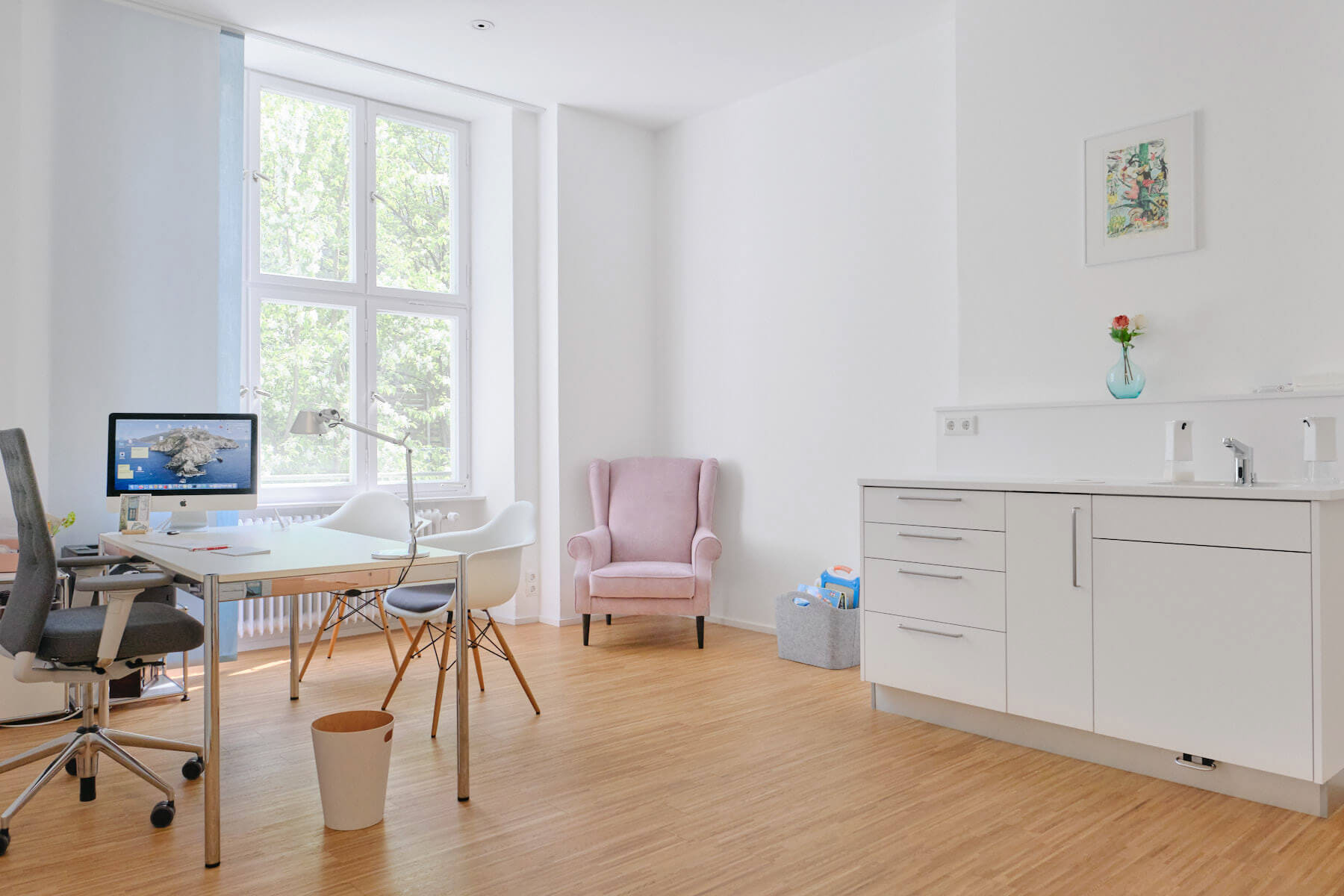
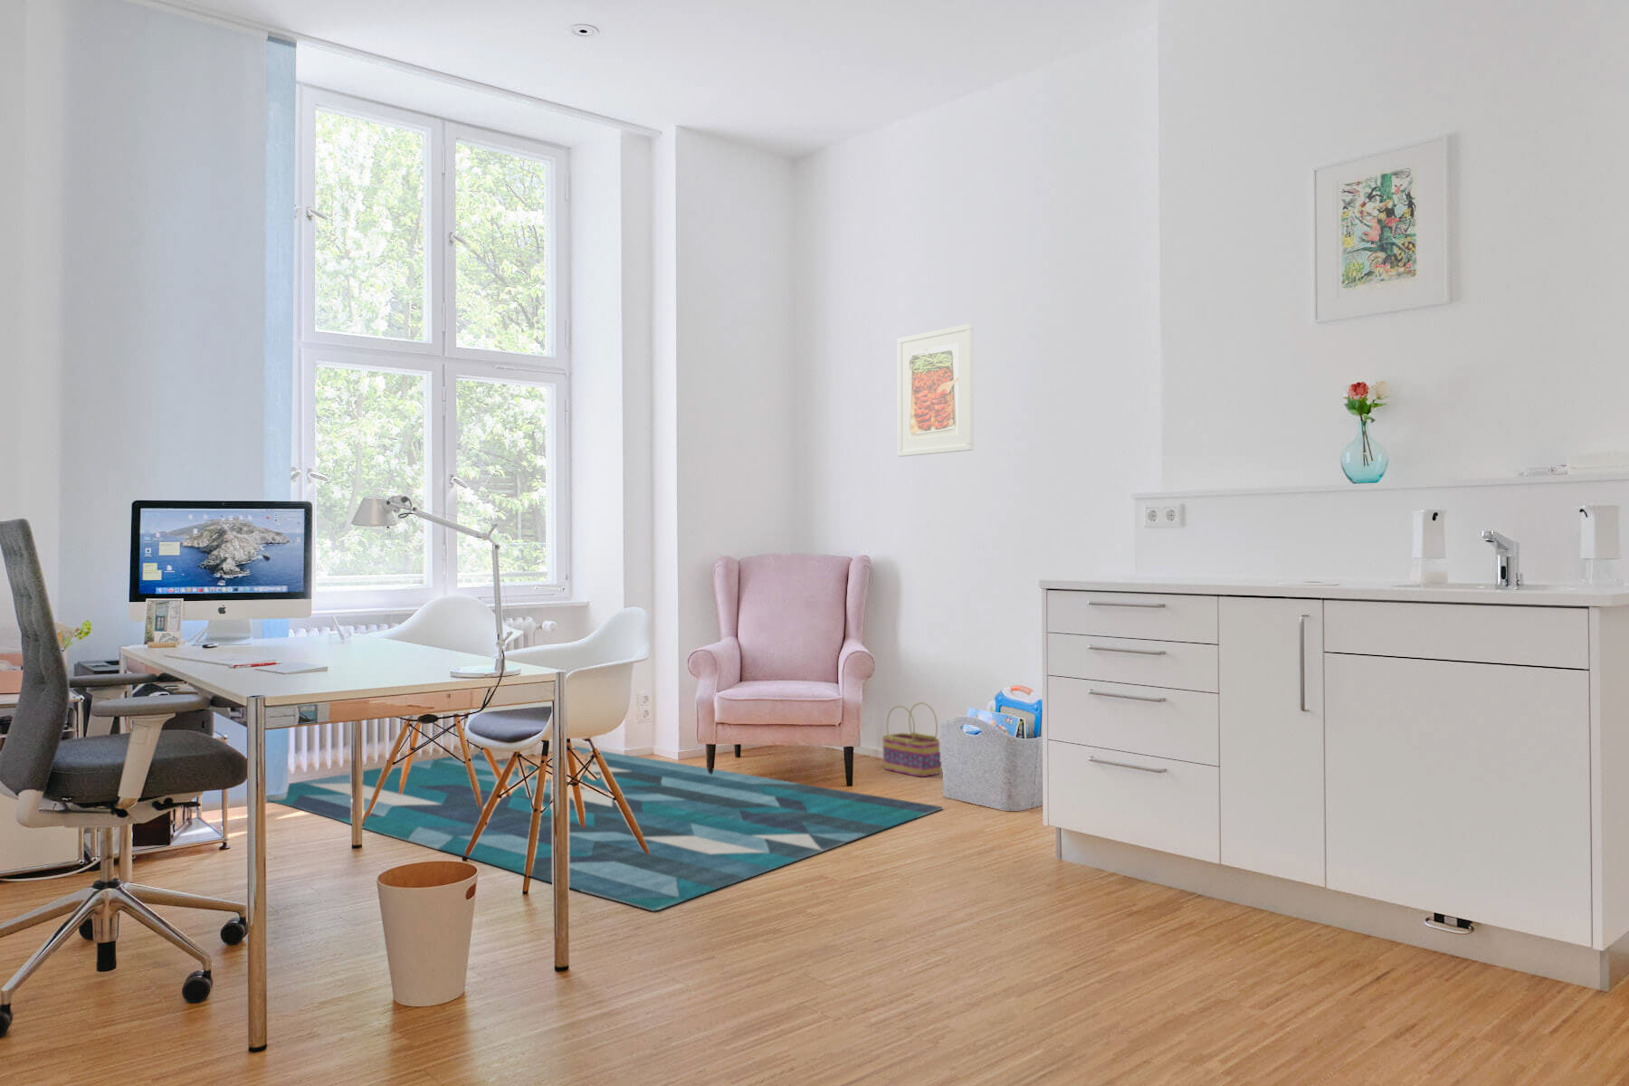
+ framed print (934, 391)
+ basket (911, 738)
+ rug (582, 799)
